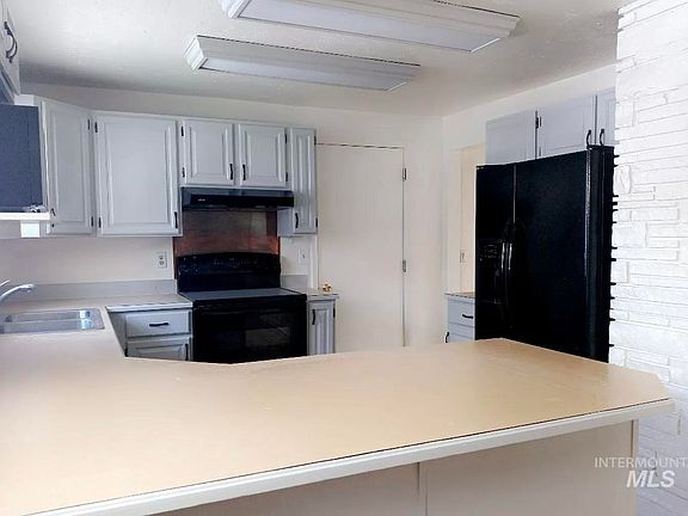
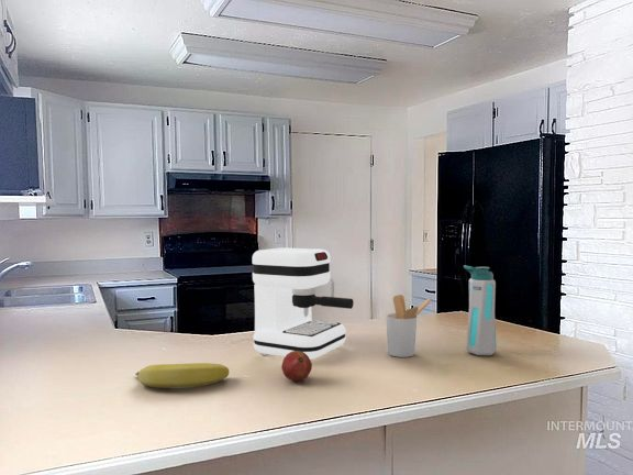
+ utensil holder (409, 324)
+ water bottle (479, 309)
+ fruit (296, 365)
+ banana (182, 368)
+ coffee maker (300, 299)
